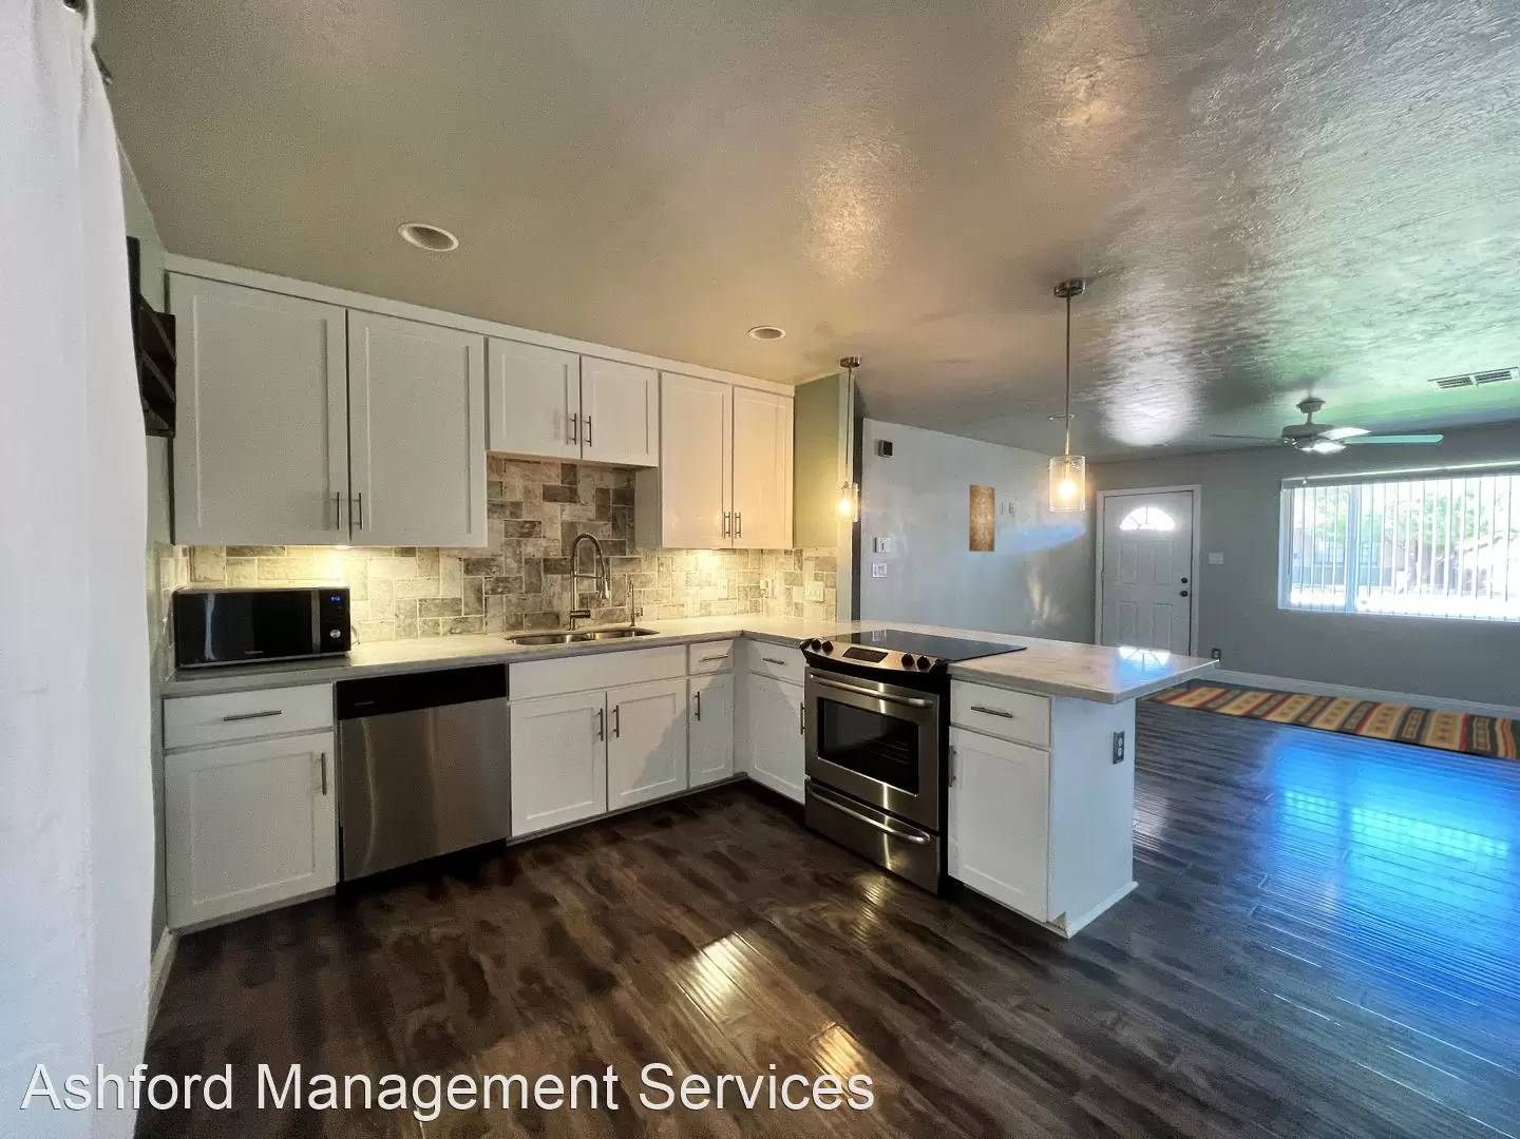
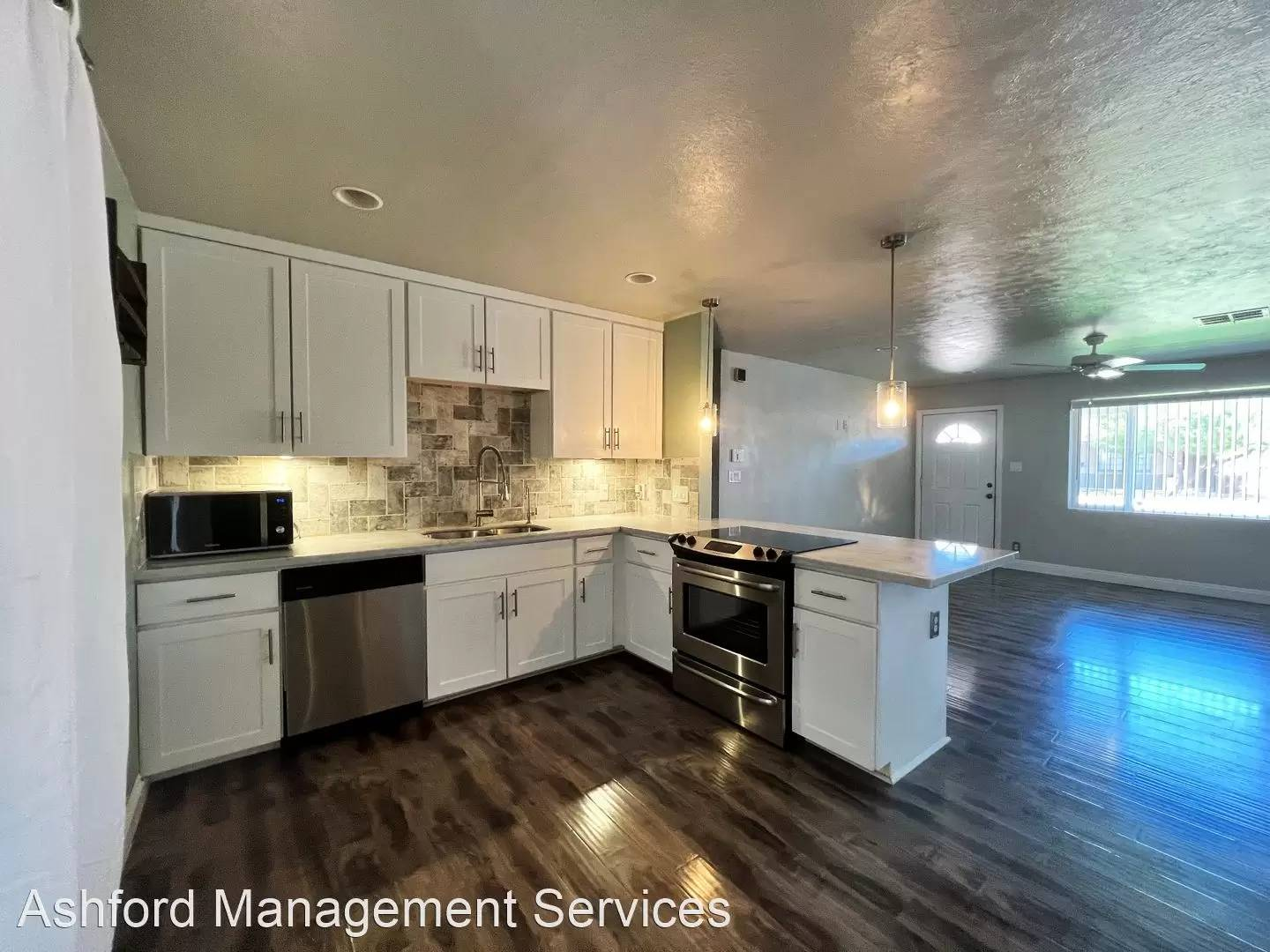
- wall art (981, 519)
- rug (1311, 707)
